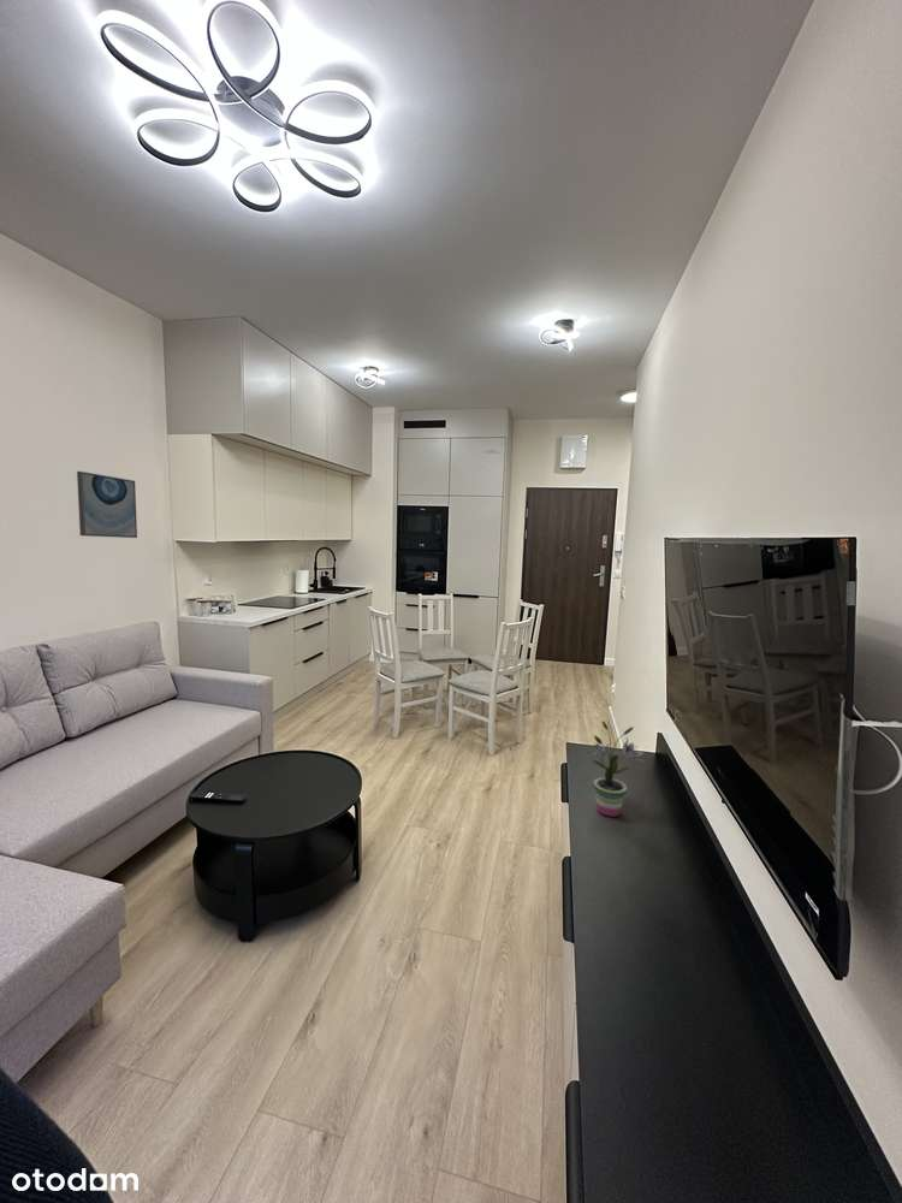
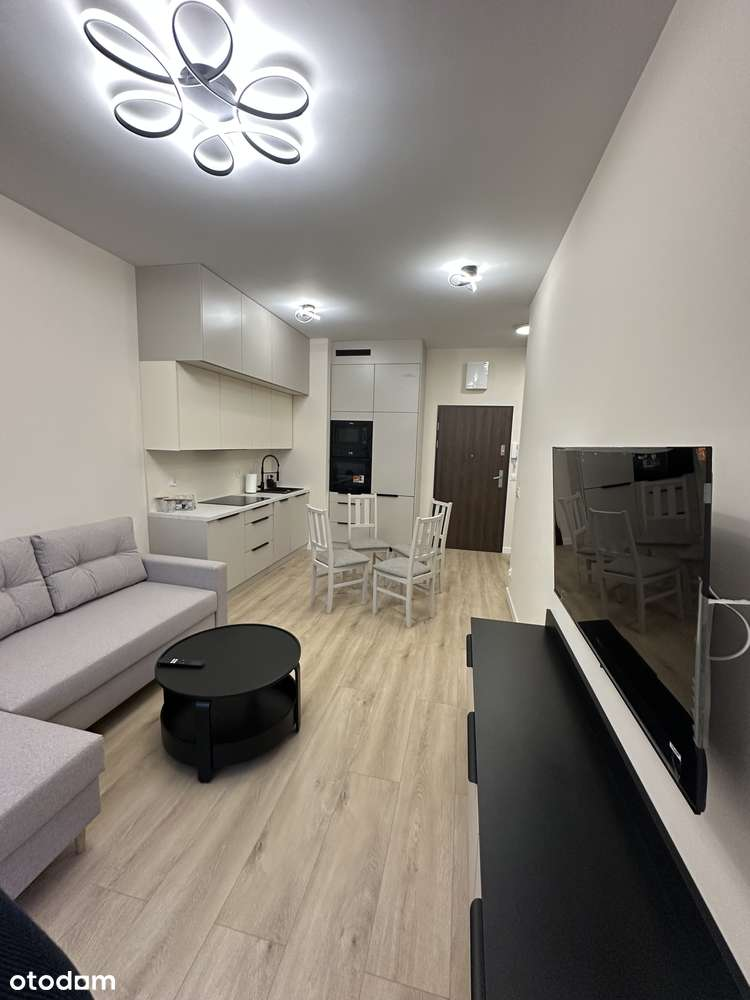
- potted plant (612, 761)
- wall art (108, 506)
